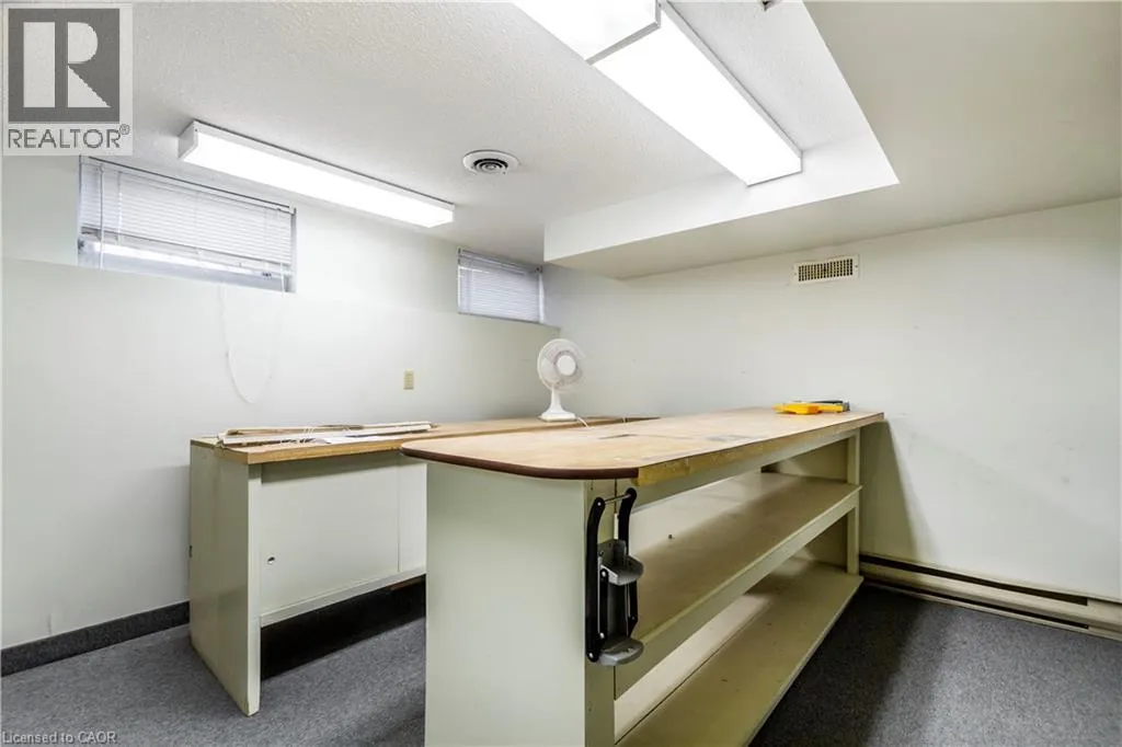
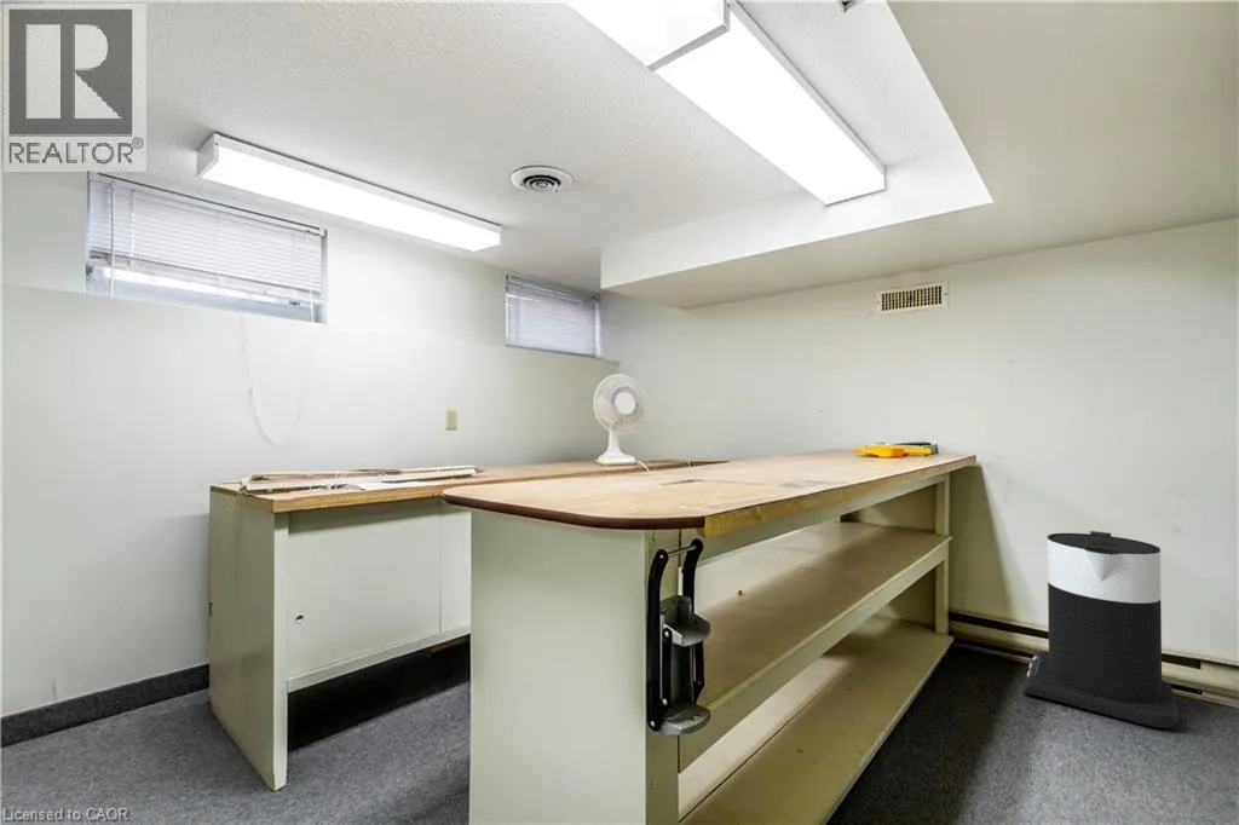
+ trash can (1094, 615)
